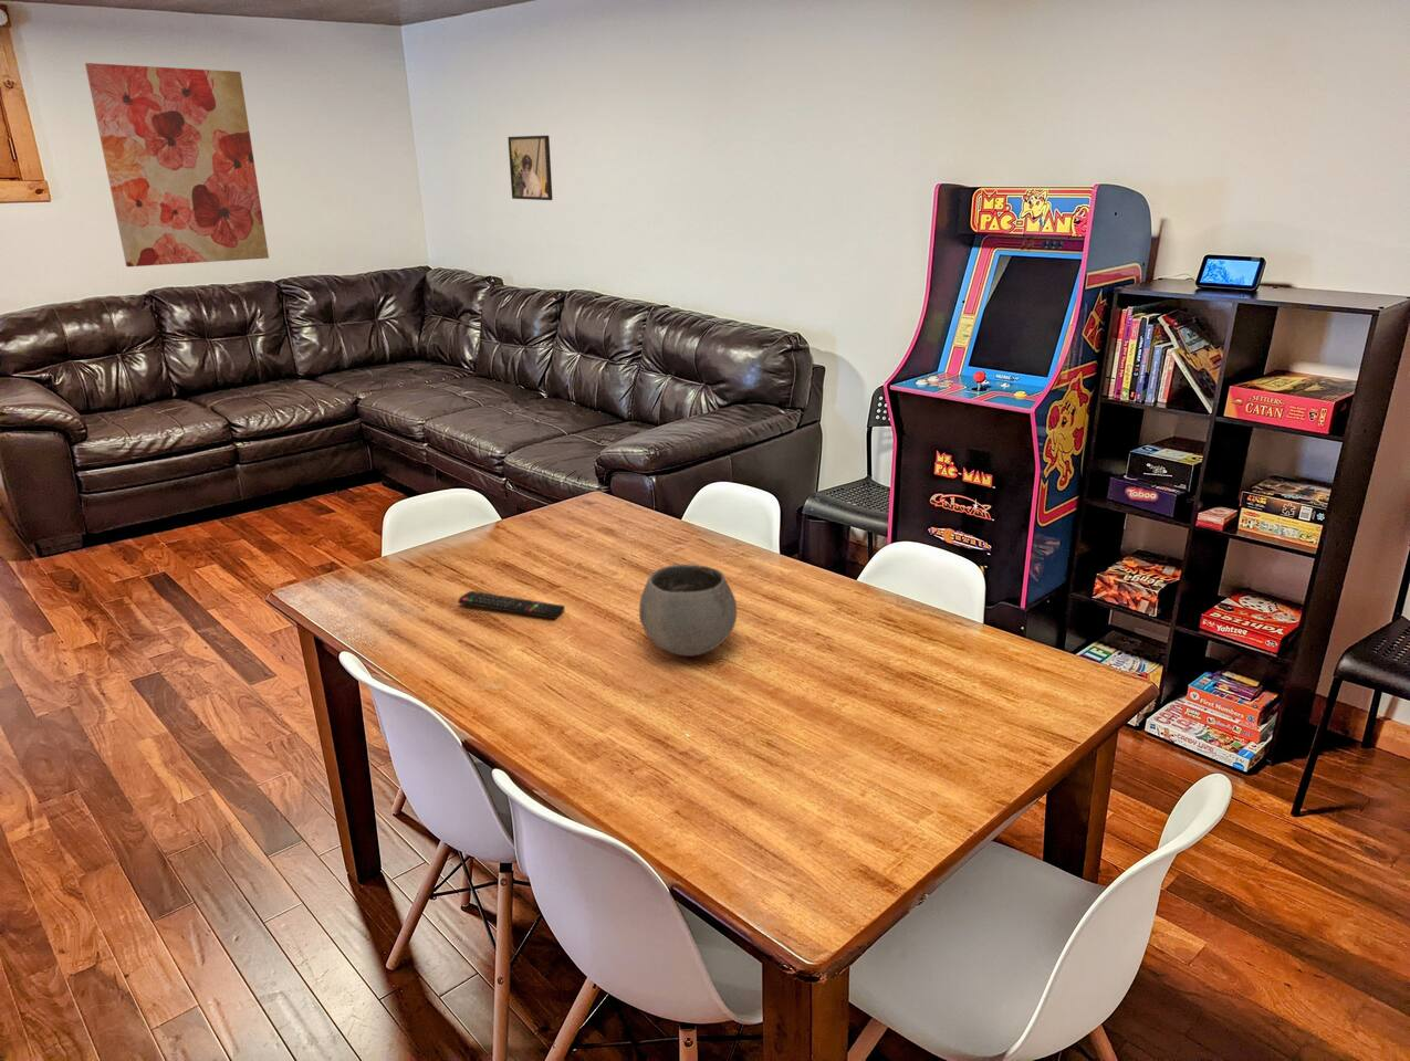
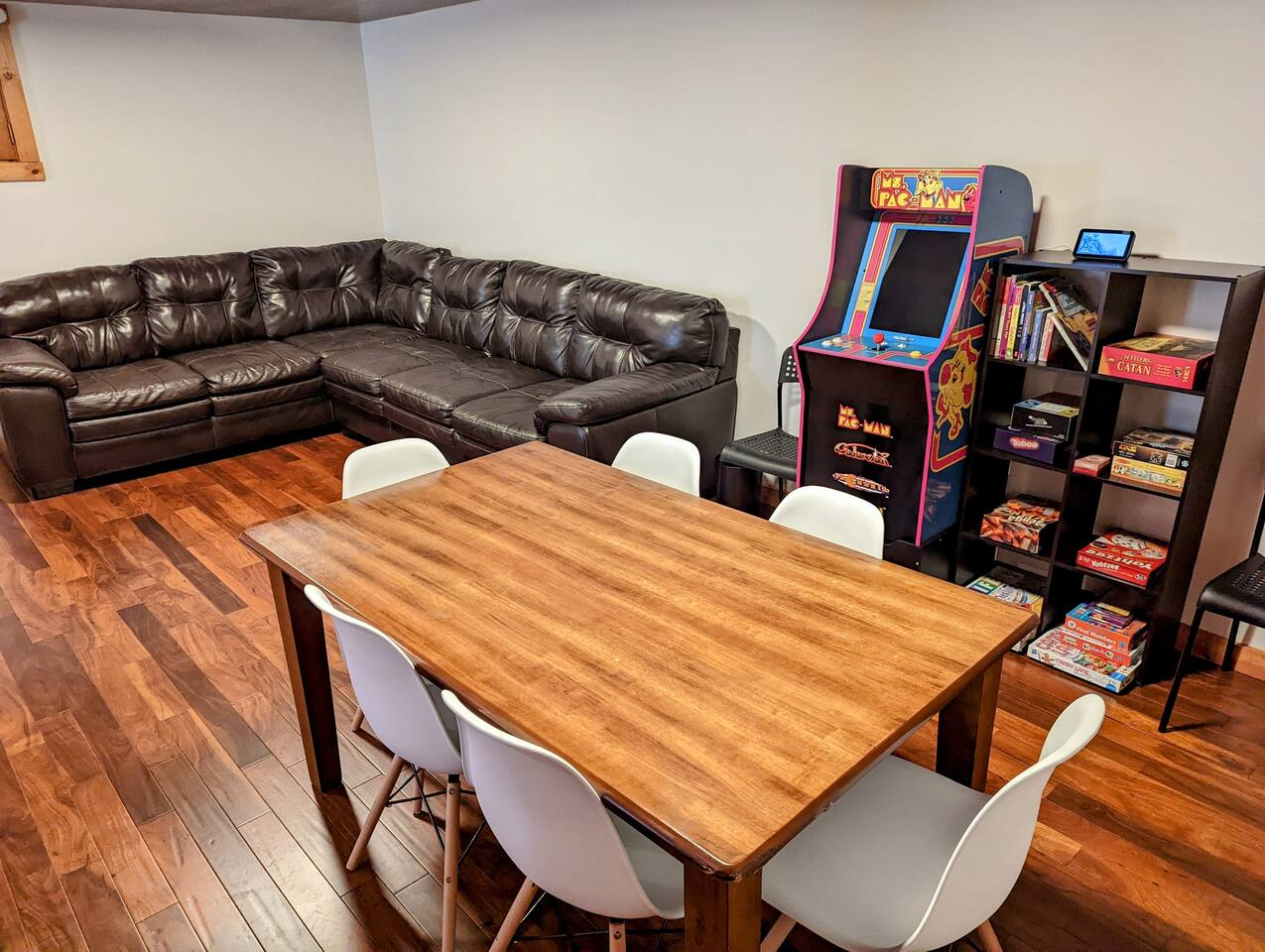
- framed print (529, 168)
- bowl (688, 612)
- wall art (184, 168)
- remote control (509, 605)
